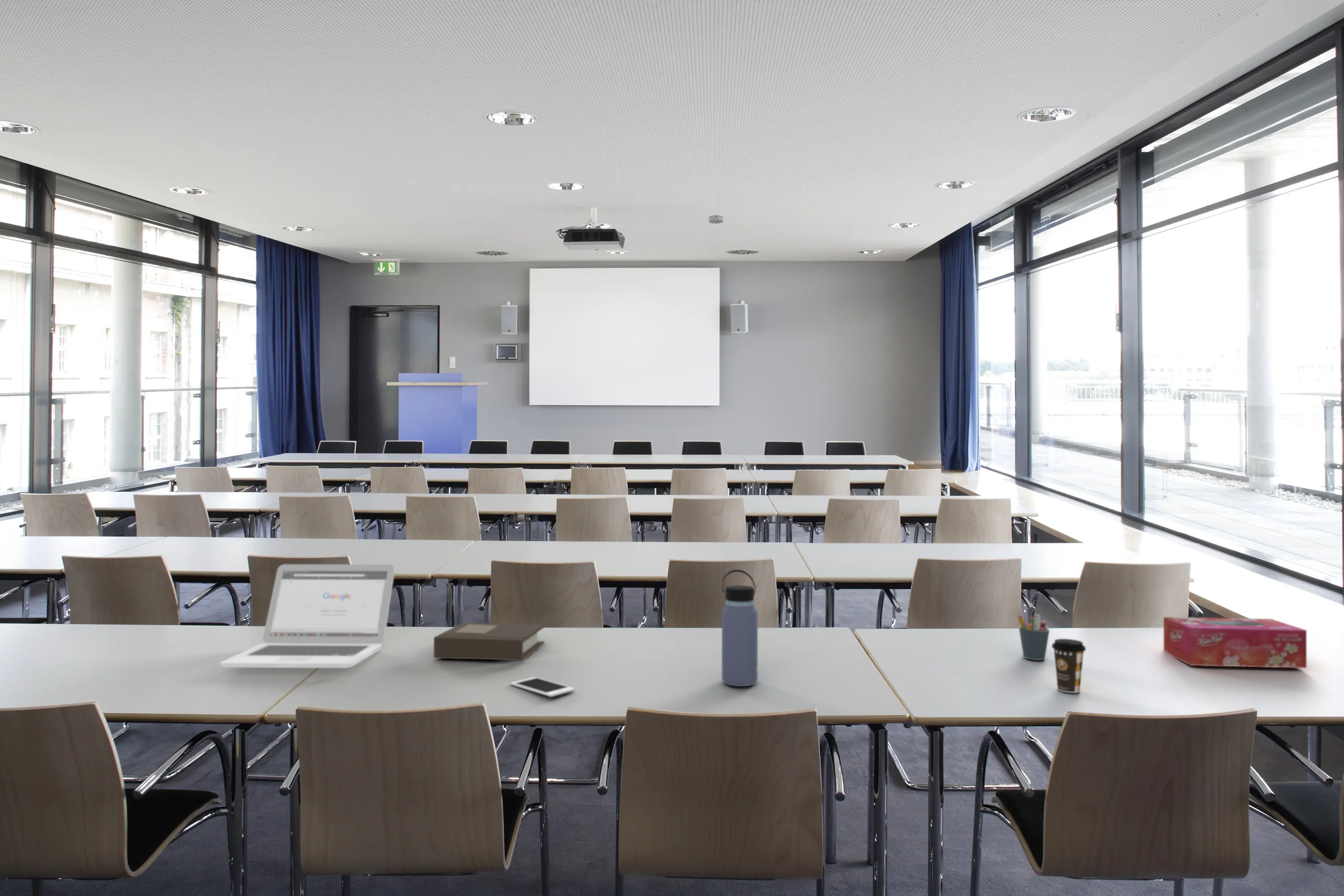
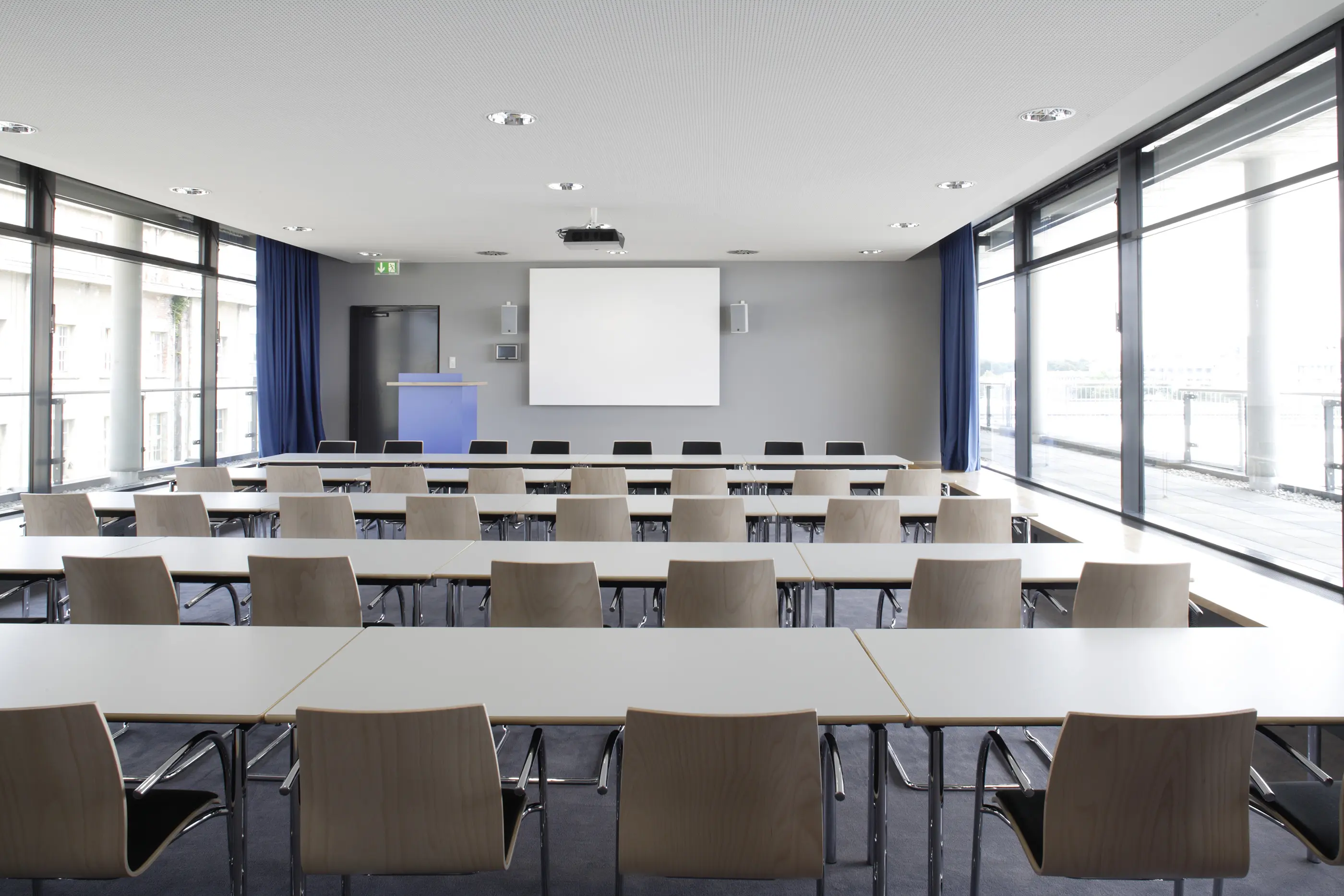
- water bottle (739, 627)
- smoke detector (716, 219)
- laptop (312, 613)
- book (491, 640)
- coffee cup (1068, 666)
- cell phone (542, 686)
- pen holder (1033, 635)
- tissue box (1232, 641)
